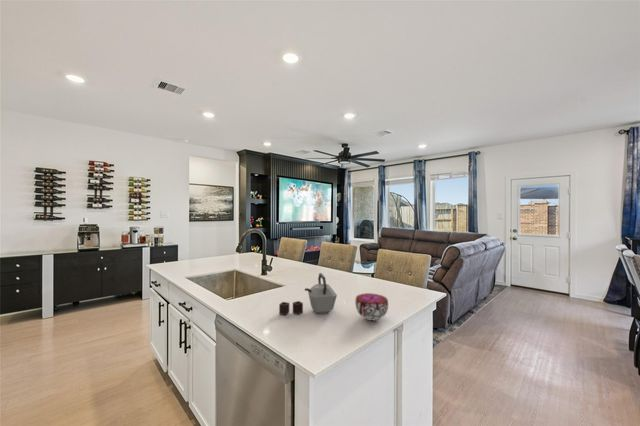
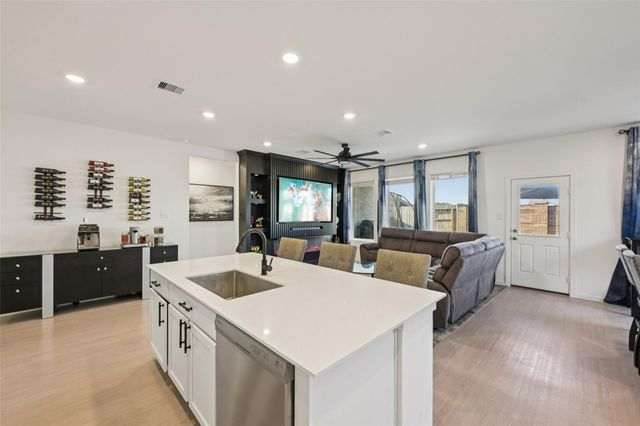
- decorative bowl (371, 308)
- kettle (308, 293)
